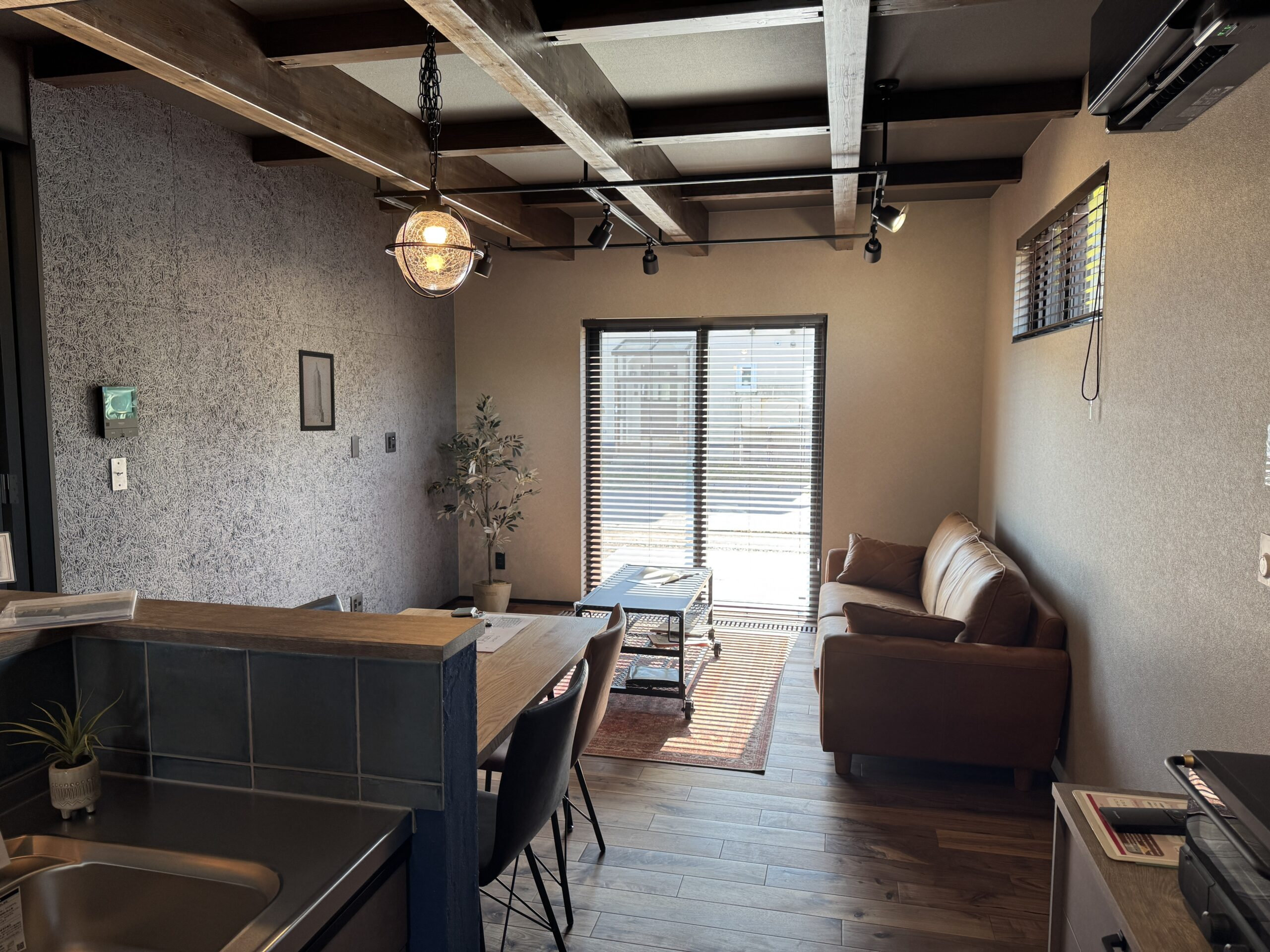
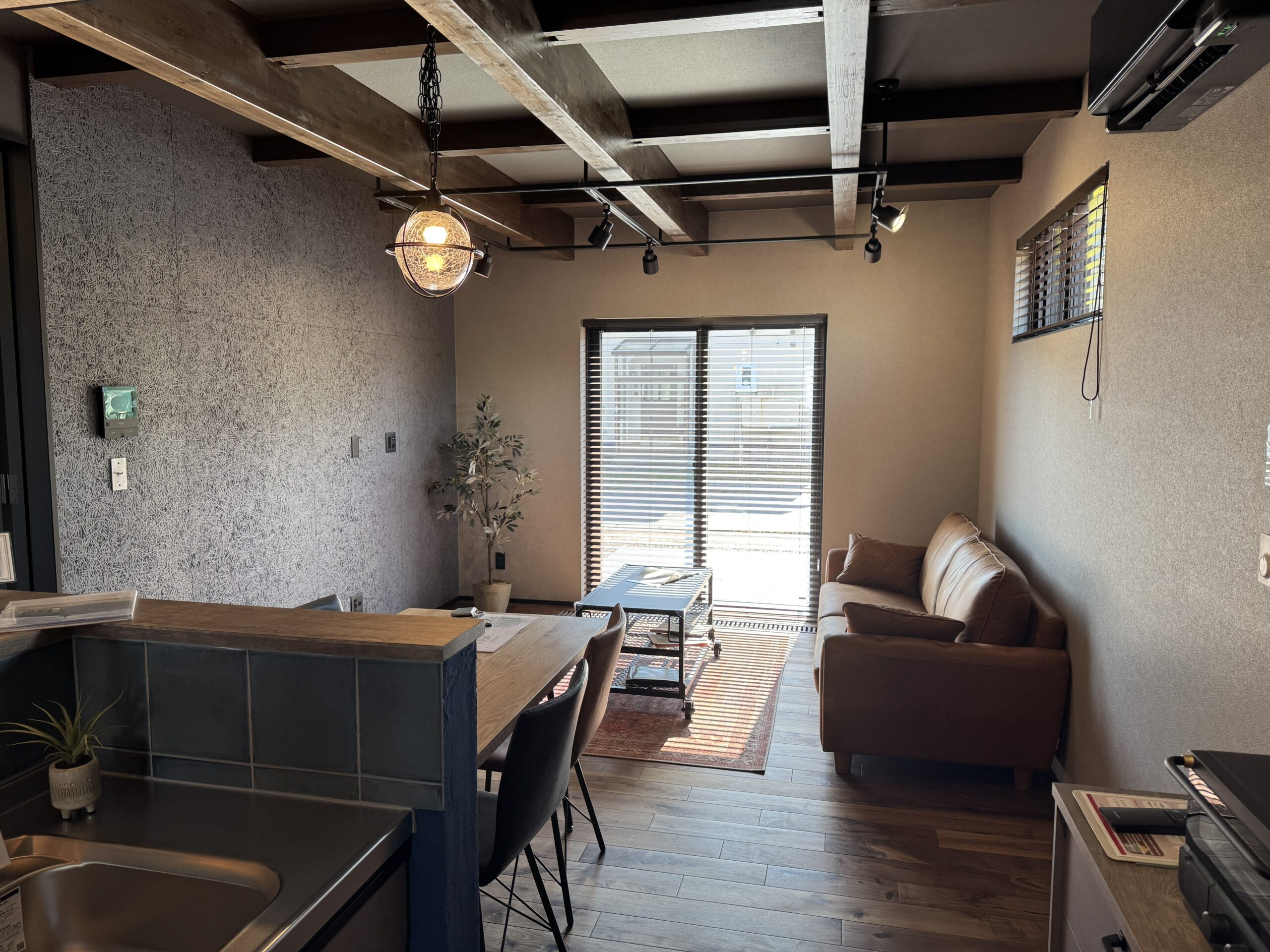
- wall art (318, 391)
